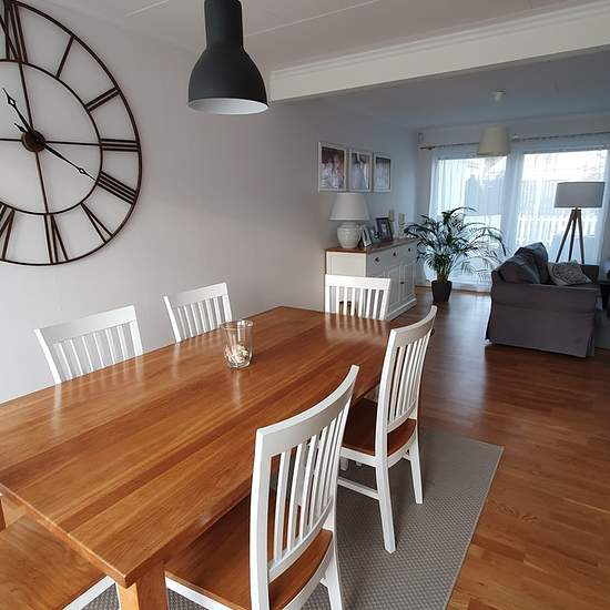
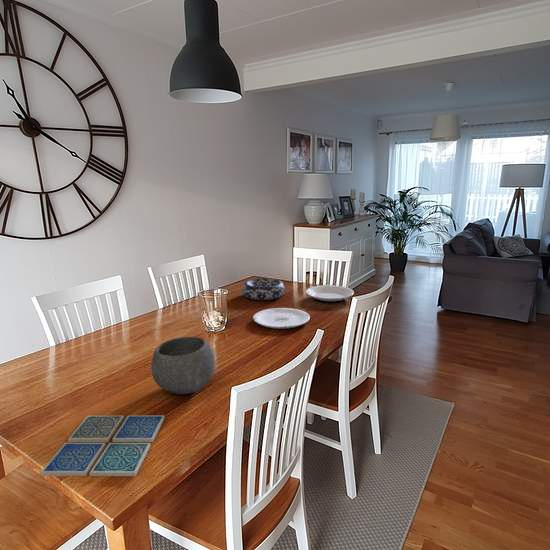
+ plate (281, 318)
+ plate (329, 294)
+ bowl (183, 366)
+ drink coaster (109, 443)
+ decorative bowl (263, 289)
